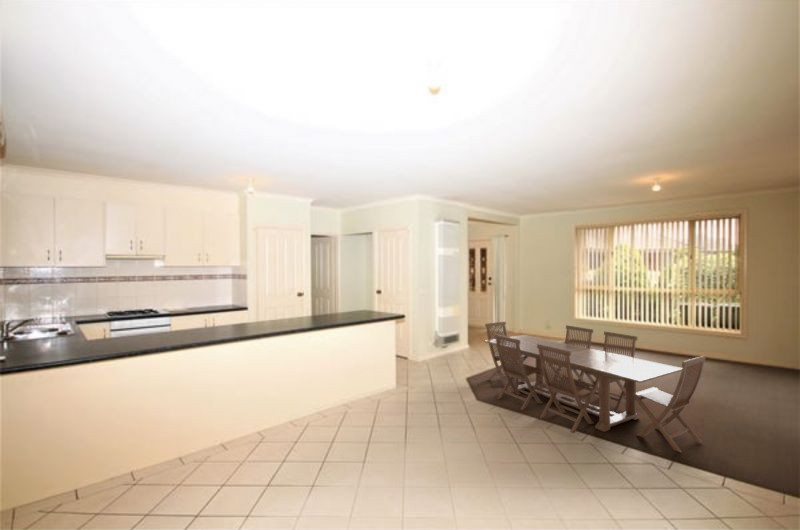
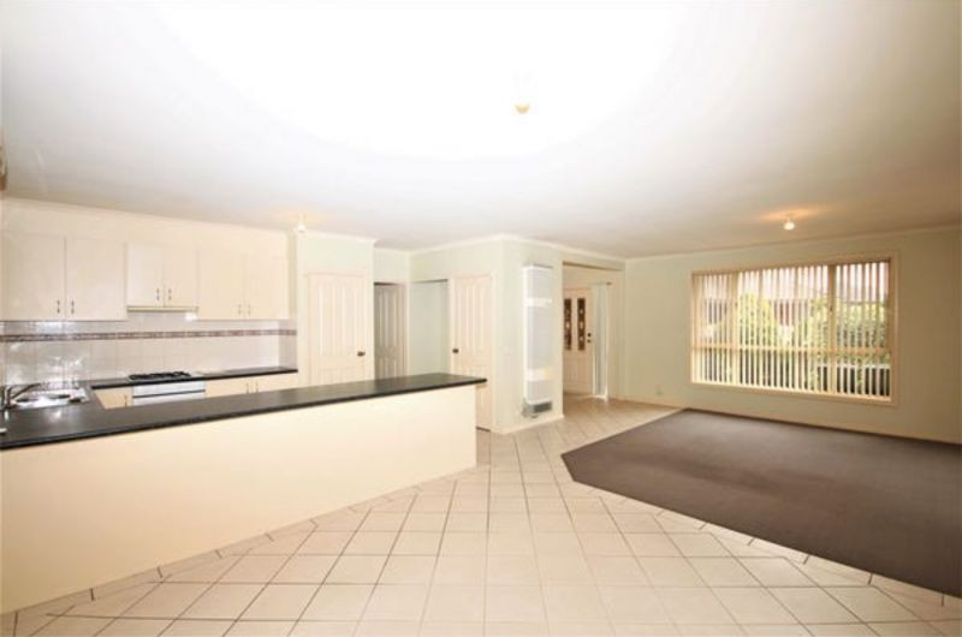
- dining set (570, 370)
